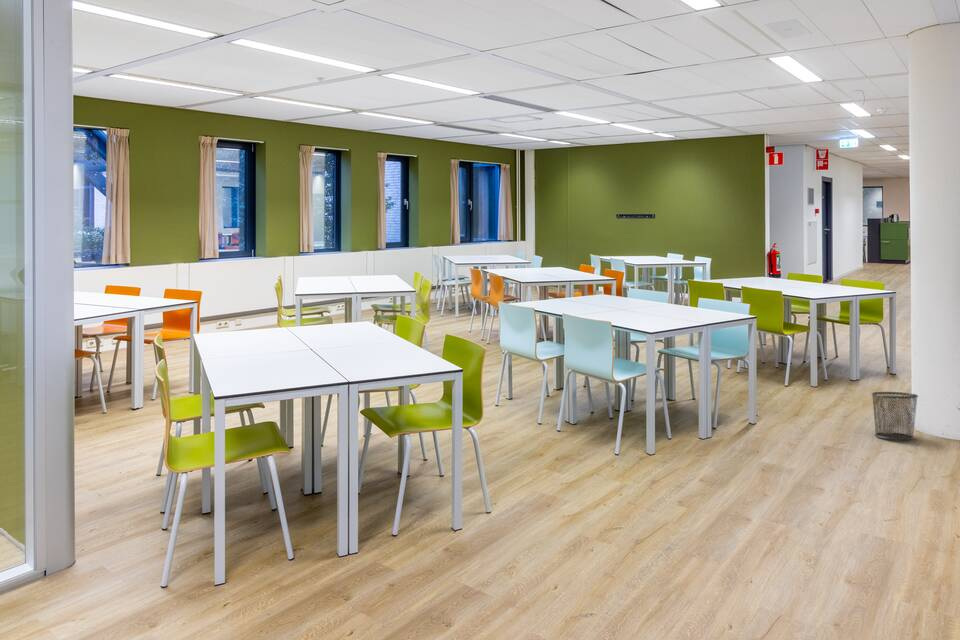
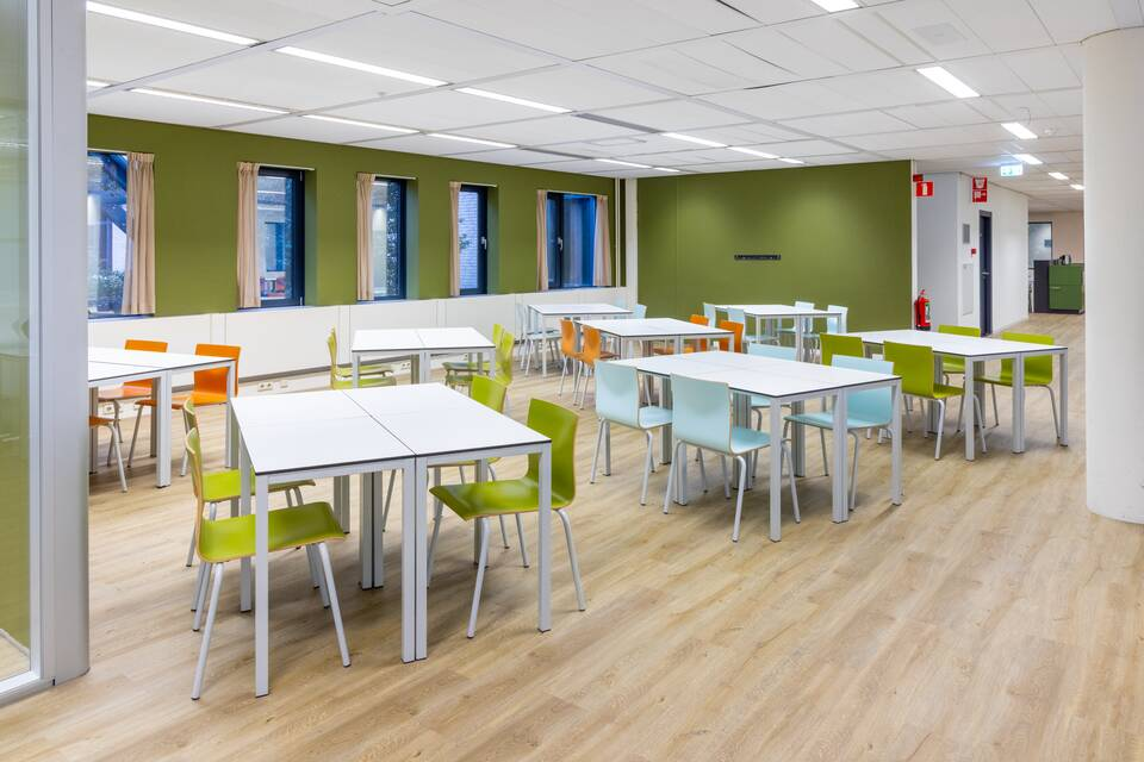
- waste bin (894, 416)
